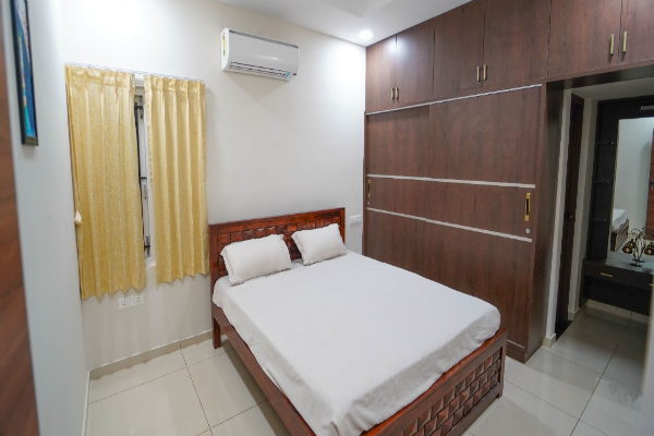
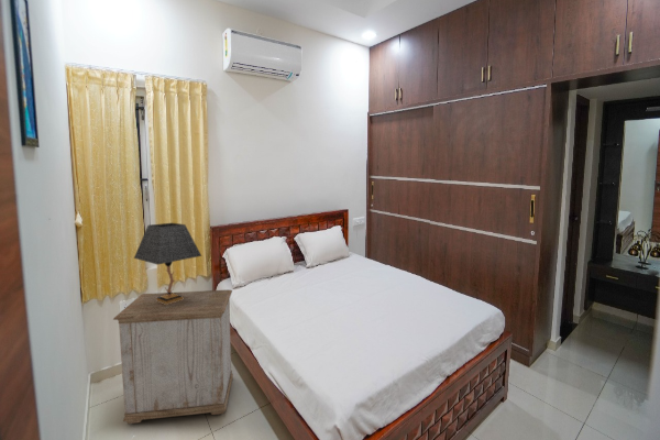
+ table lamp (168, 262)
+ nightstand (182, 351)
